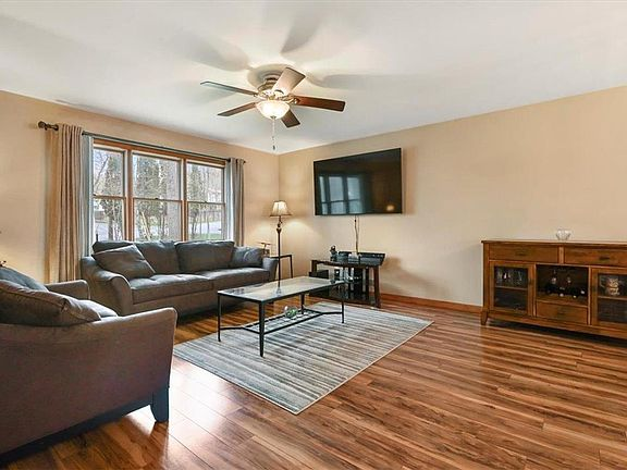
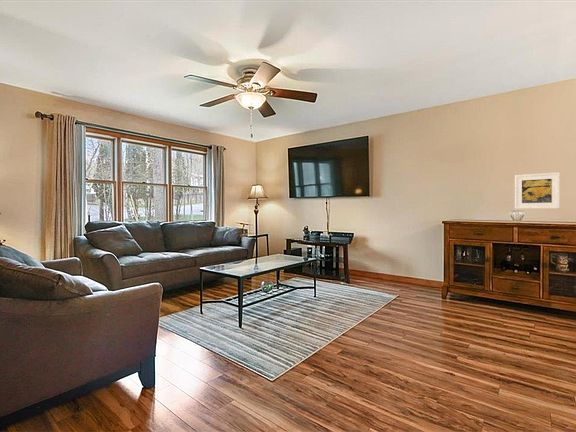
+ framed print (536, 191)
